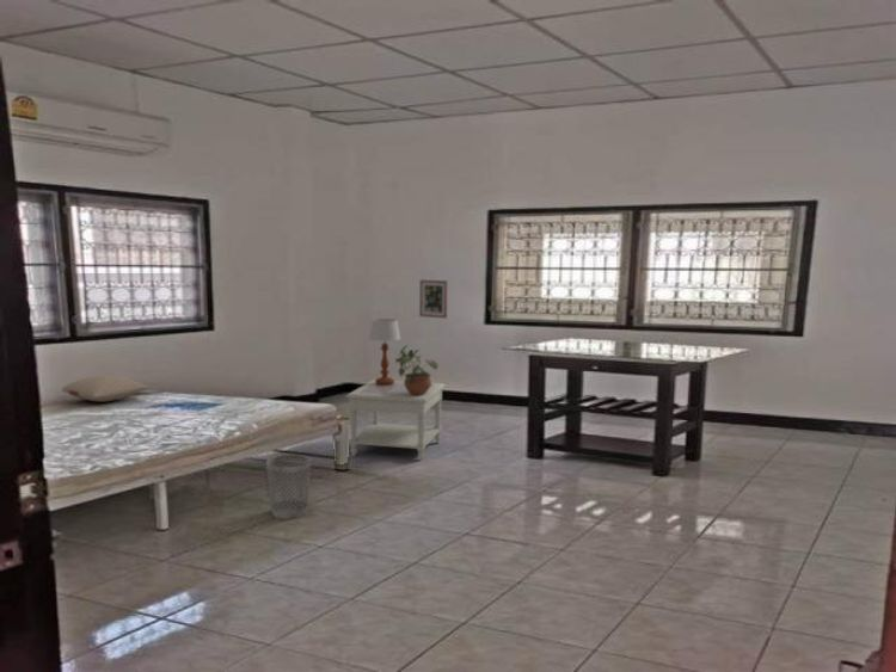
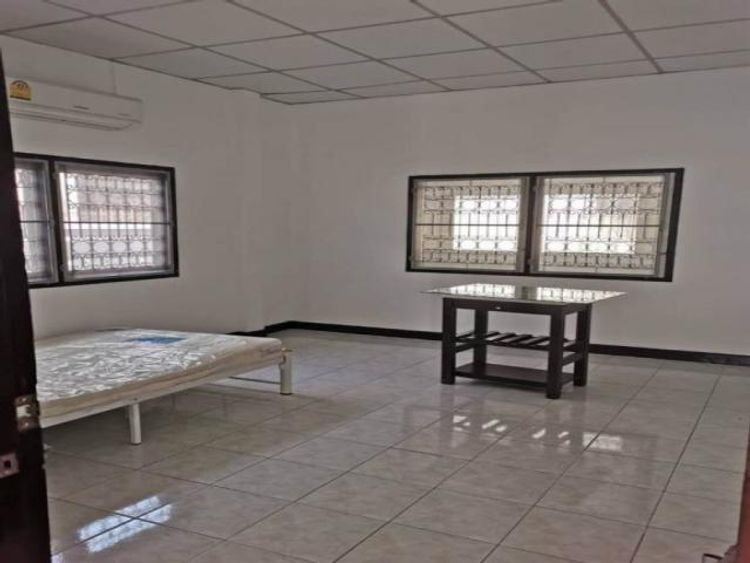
- wall art (432, 298)
- potted plant (412, 369)
- pillow (106, 388)
- wastebasket (289, 486)
- table lamp (385, 351)
- side table (394, 424)
